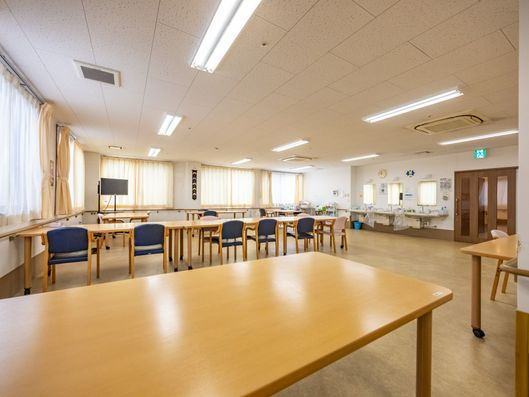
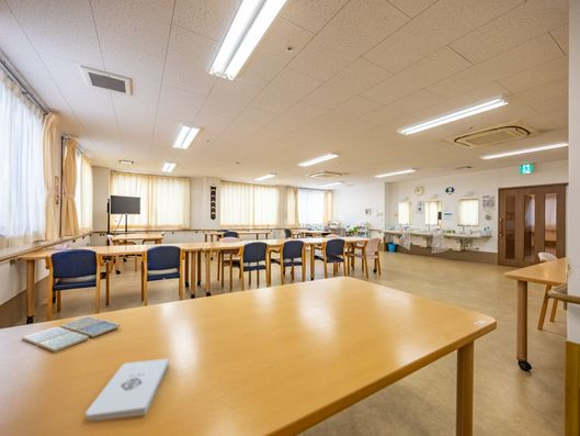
+ drink coaster (73, 331)
+ notepad (133, 385)
